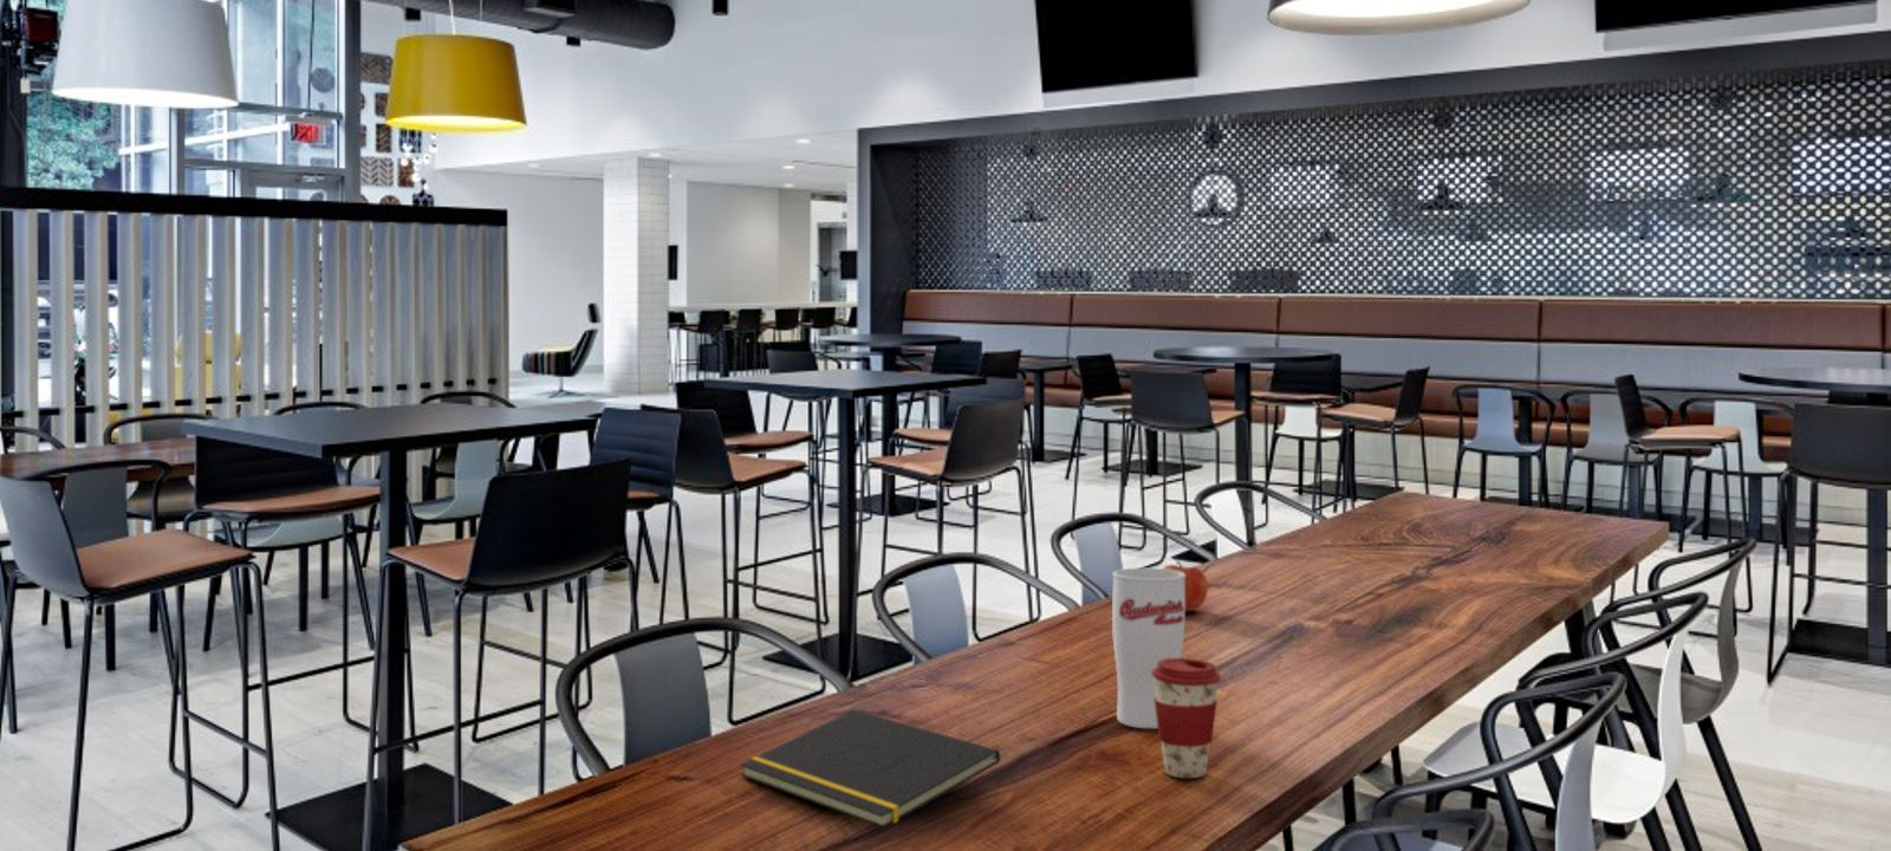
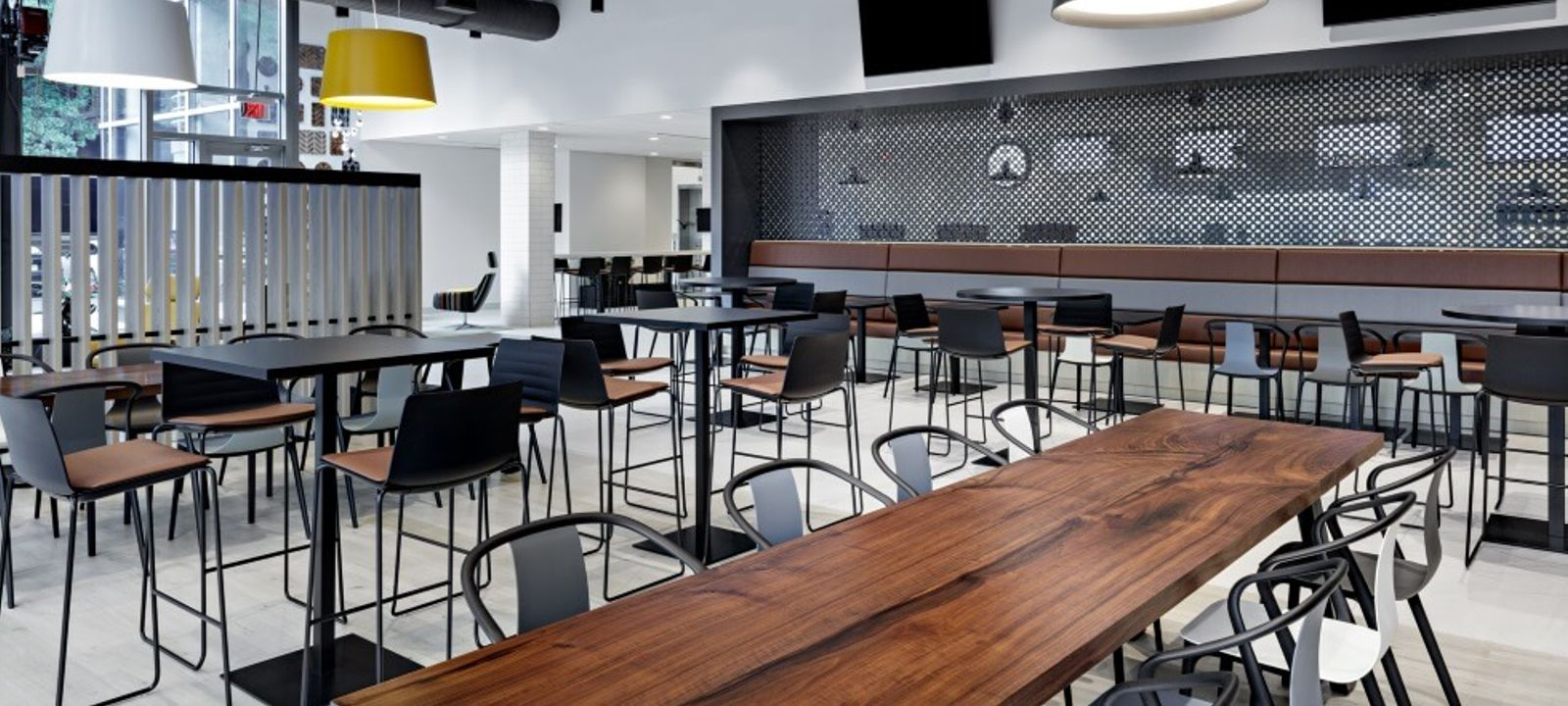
- fruit (1184, 585)
- notepad (867, 762)
- cup (1148, 646)
- coffee cup (1185, 717)
